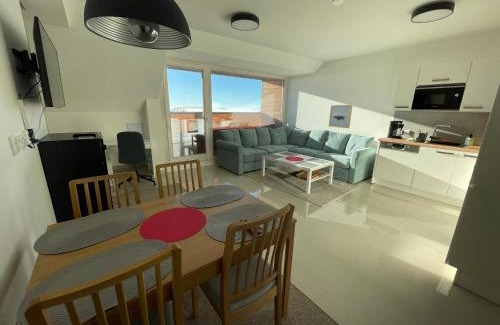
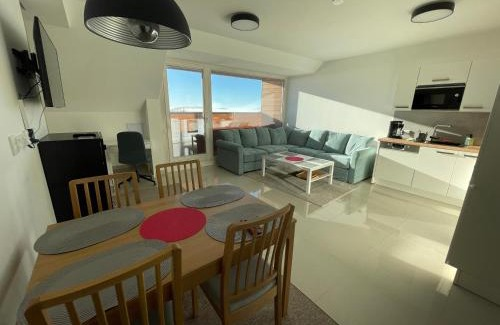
- wall art (339, 116)
